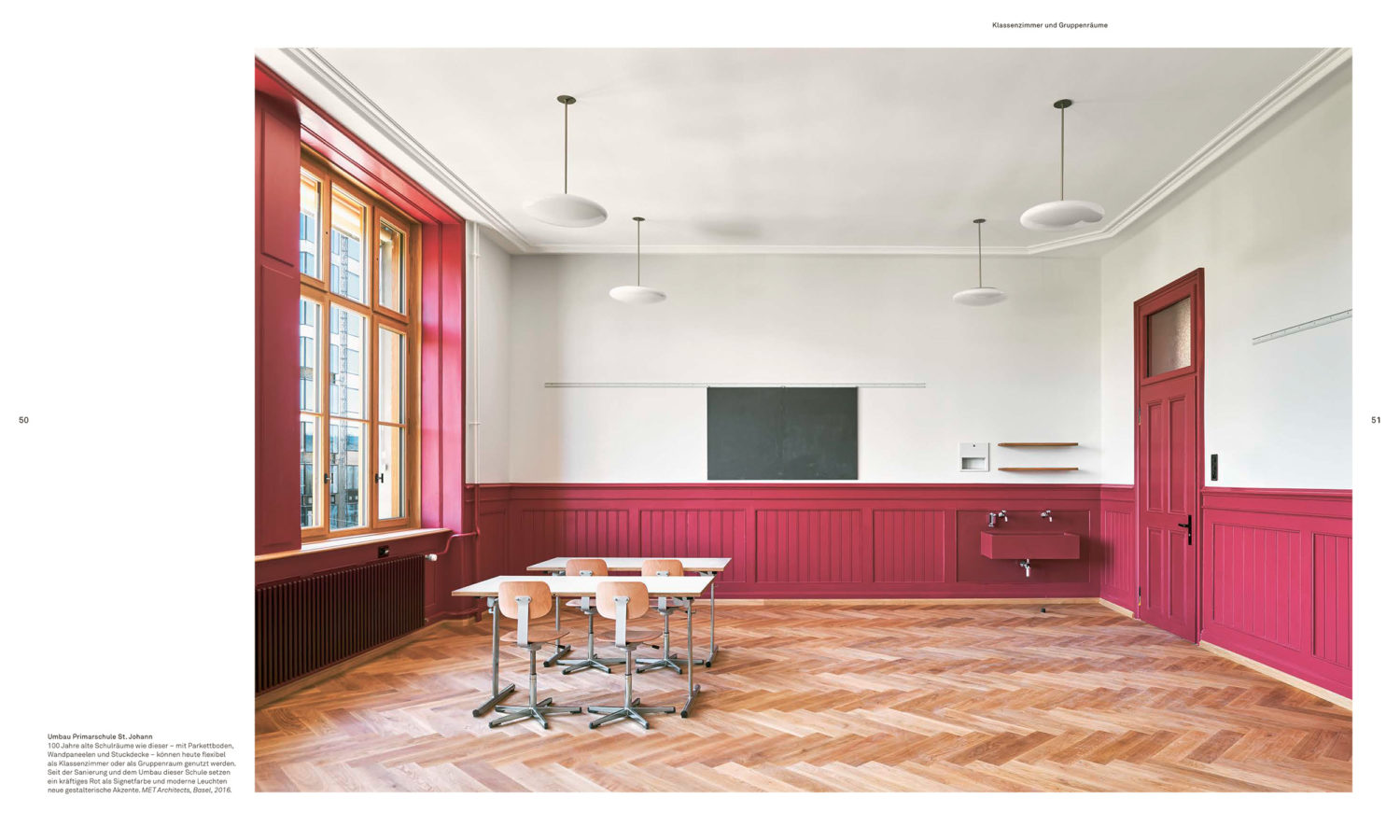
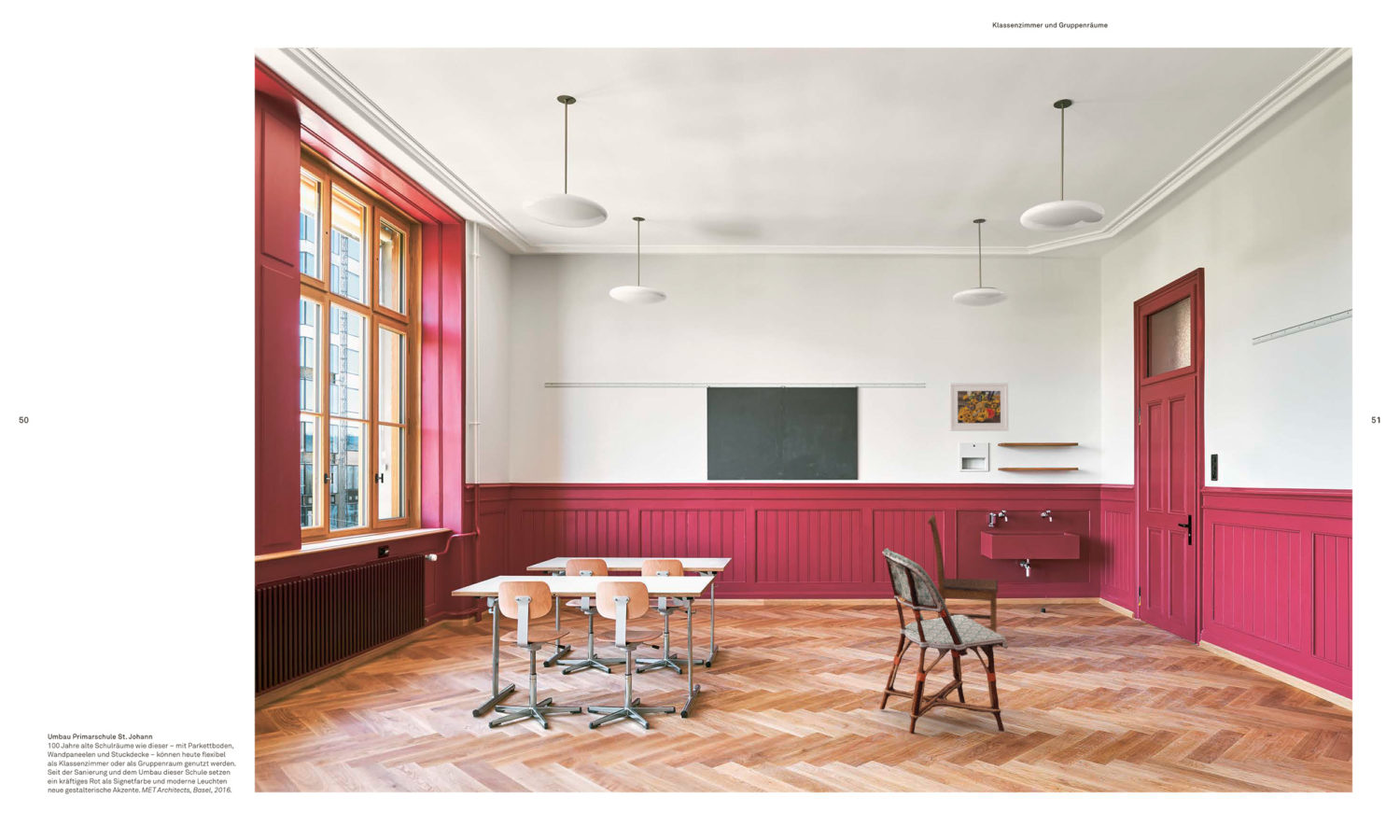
+ chair (938, 635)
+ chair (963, 579)
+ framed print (978, 407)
